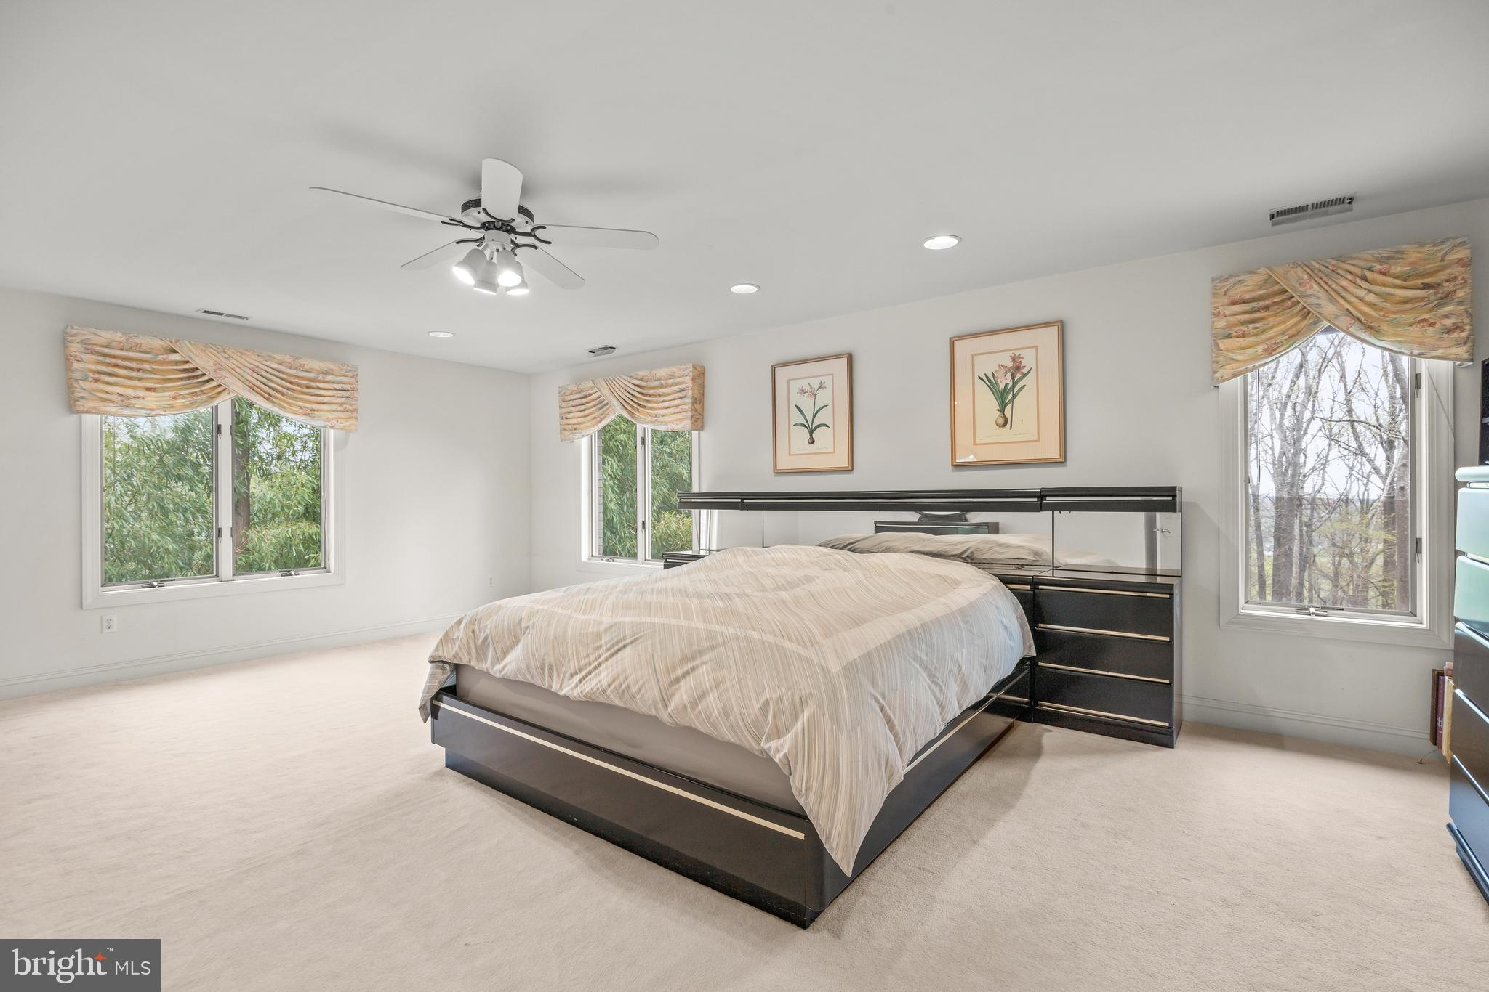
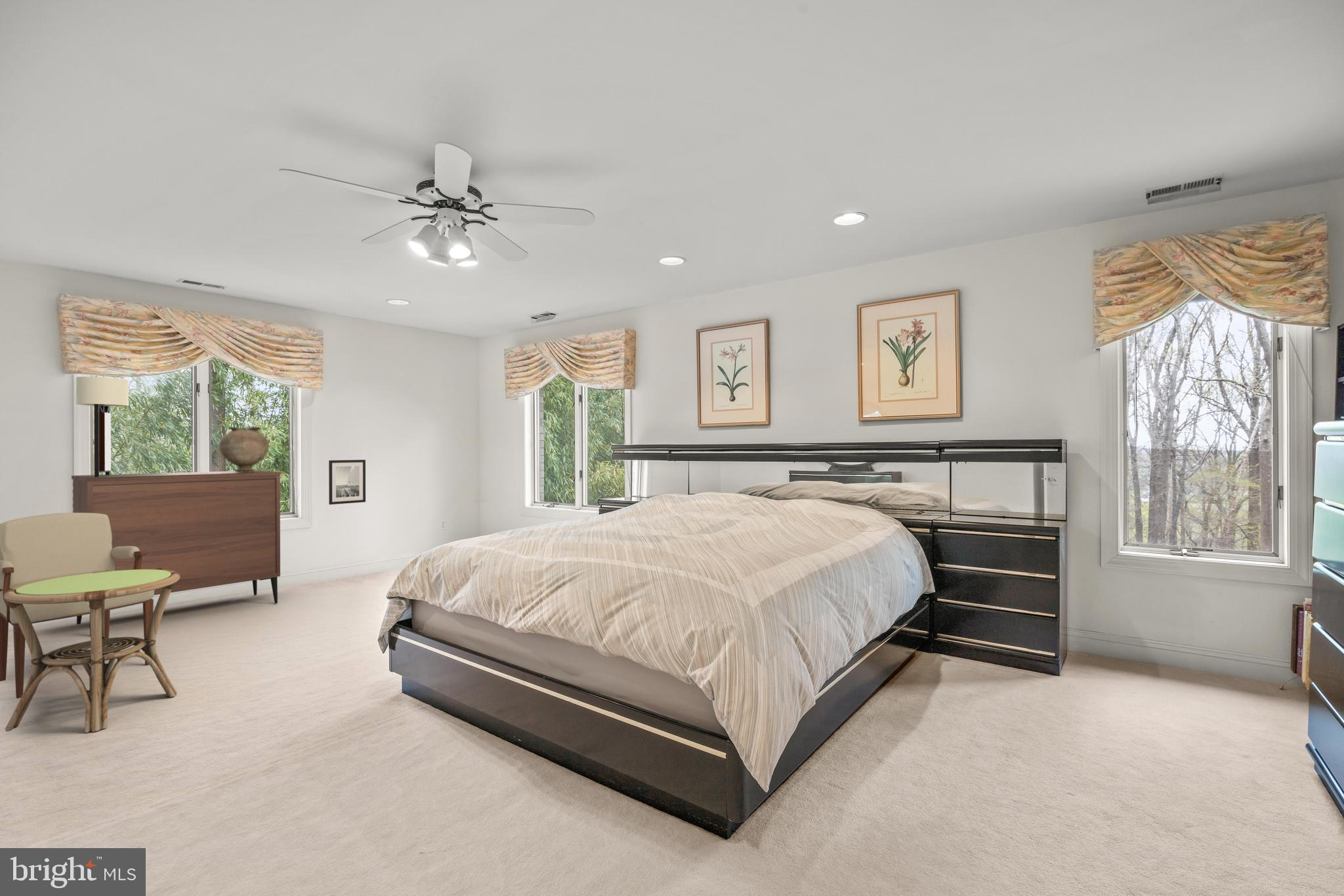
+ armchair (73, 602)
+ vase (244, 449)
+ dresser (182, 543)
+ wall sconce (103, 427)
+ side table (98, 645)
+ wall art (347, 481)
